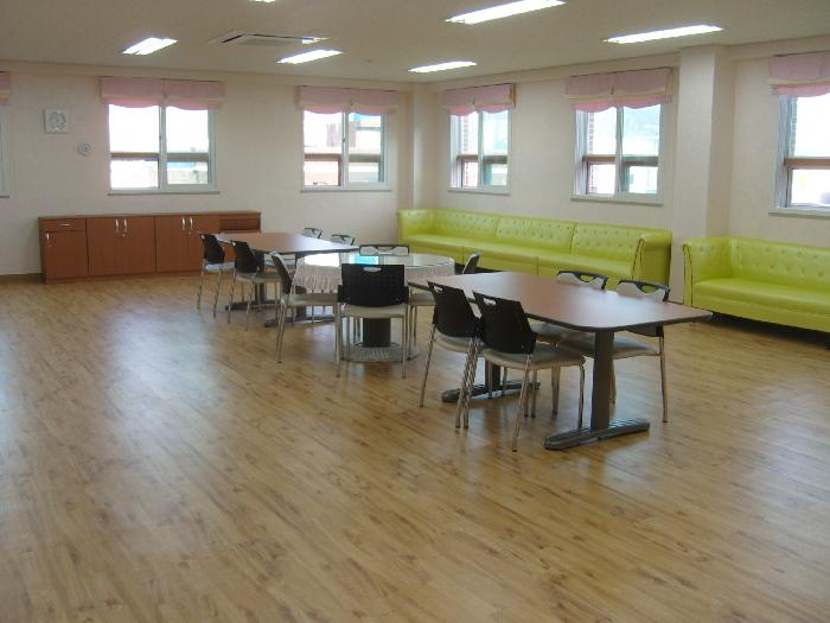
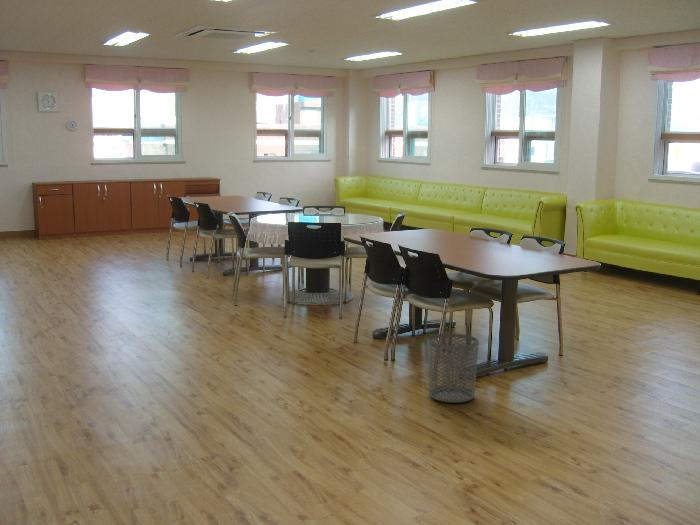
+ waste bin (452, 367)
